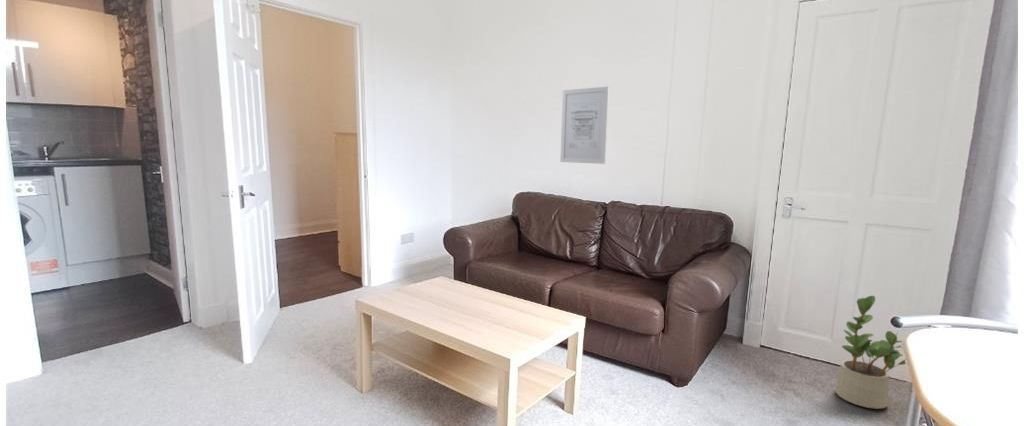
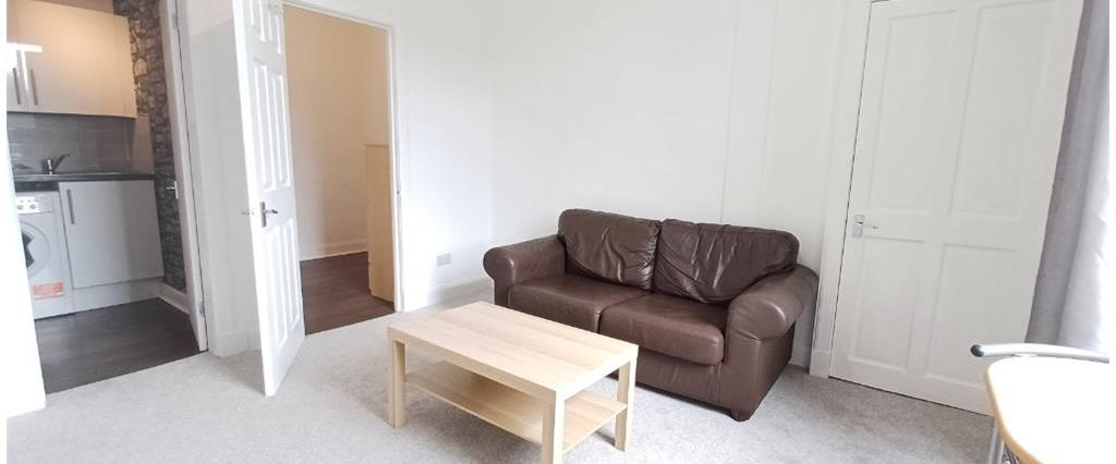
- potted plant (875, 350)
- wall art (583, 126)
